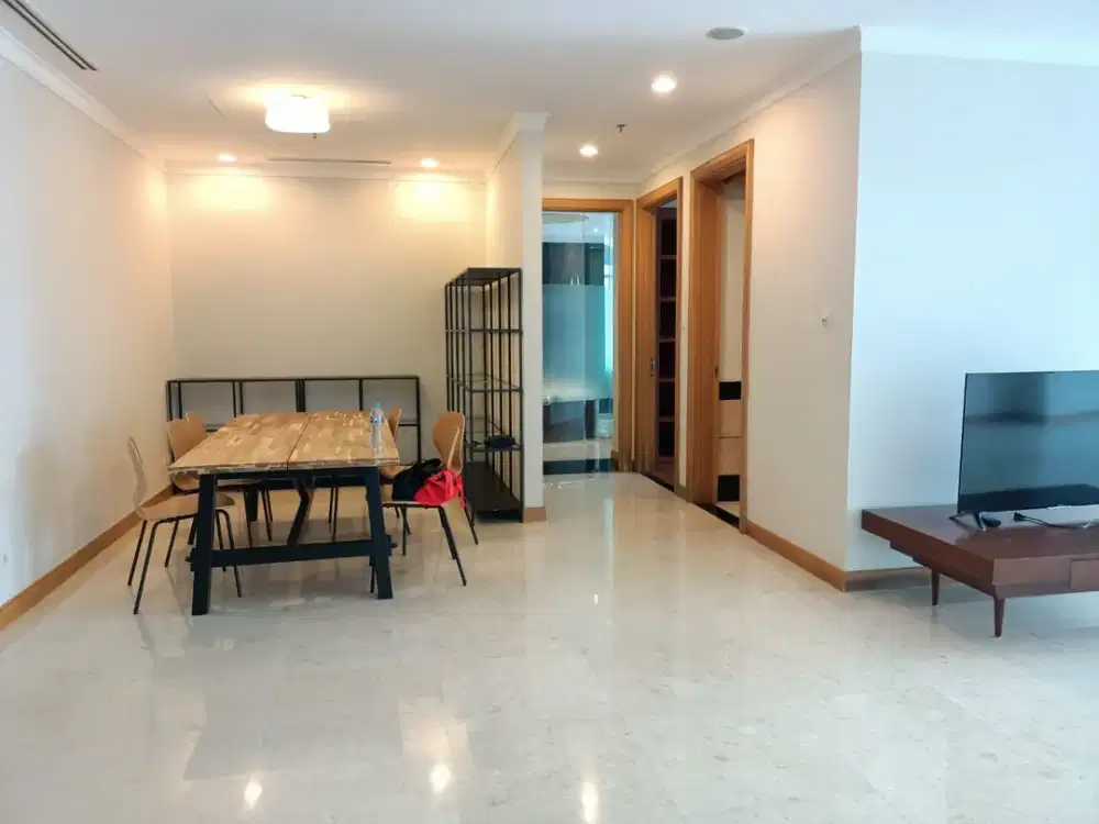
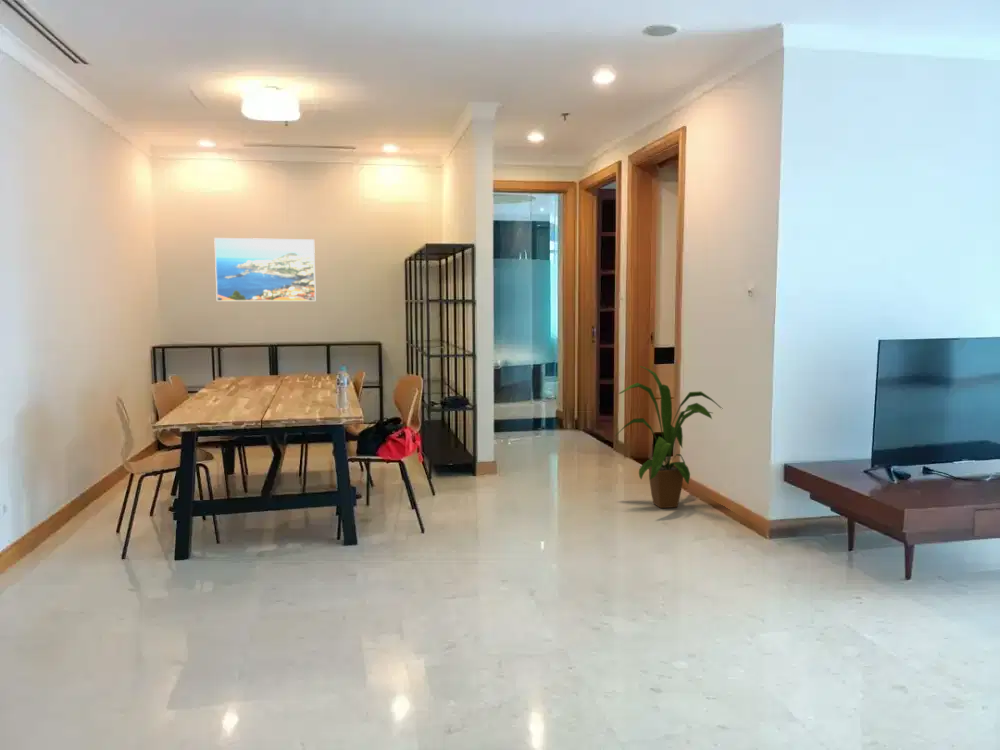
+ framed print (265, 270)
+ house plant (670, 439)
